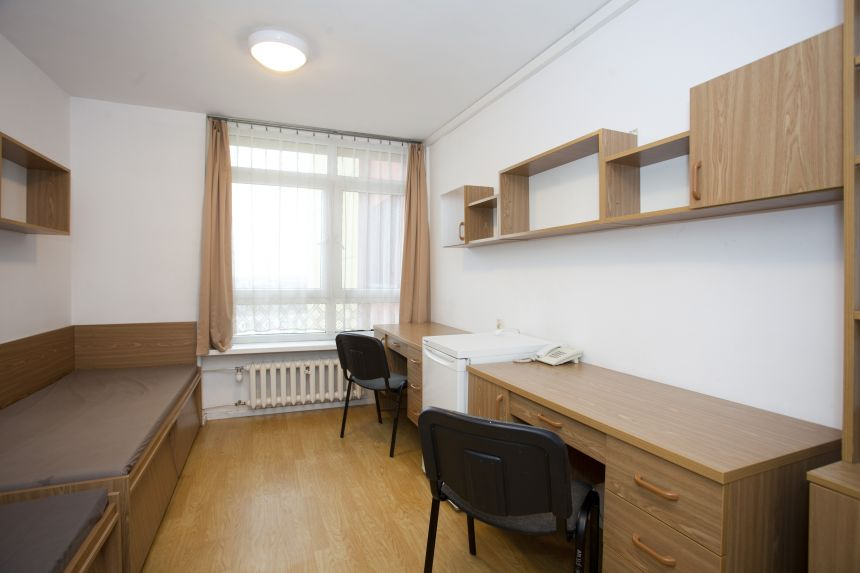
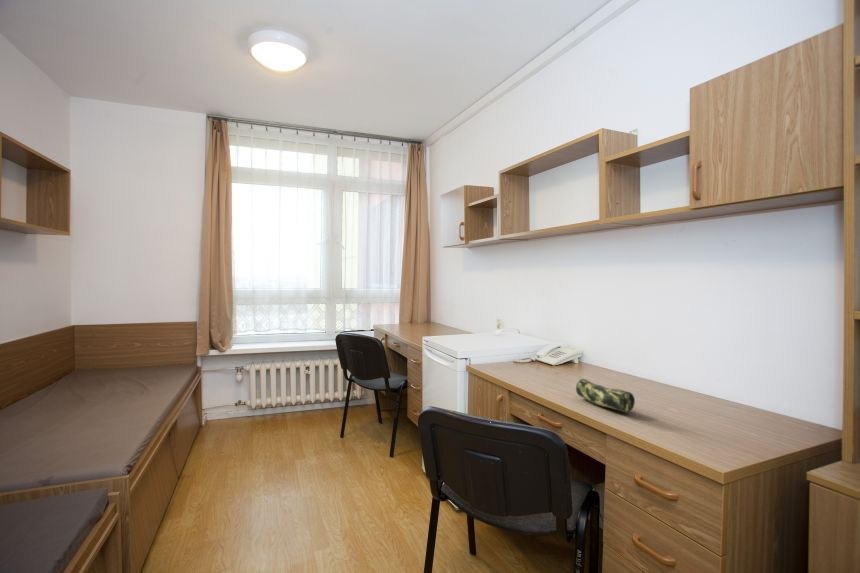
+ pencil case (602, 394)
